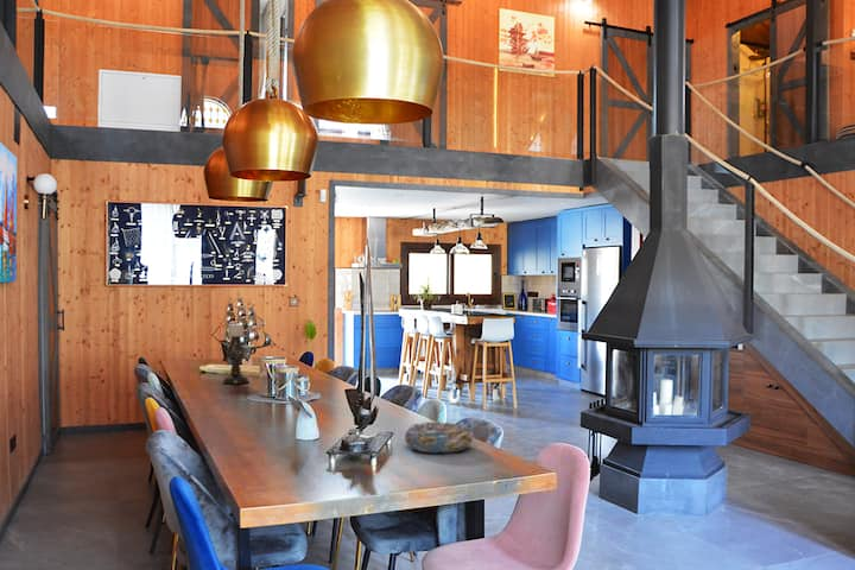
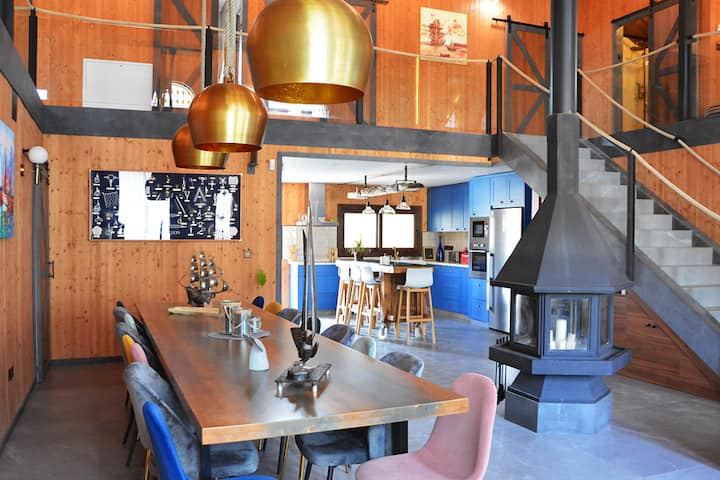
- decorative bowl (438, 436)
- candle holder (236, 352)
